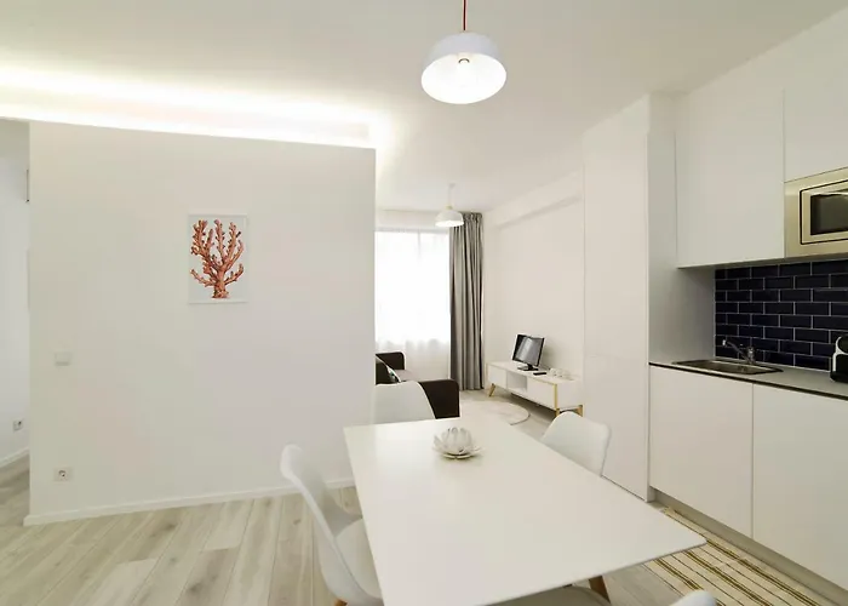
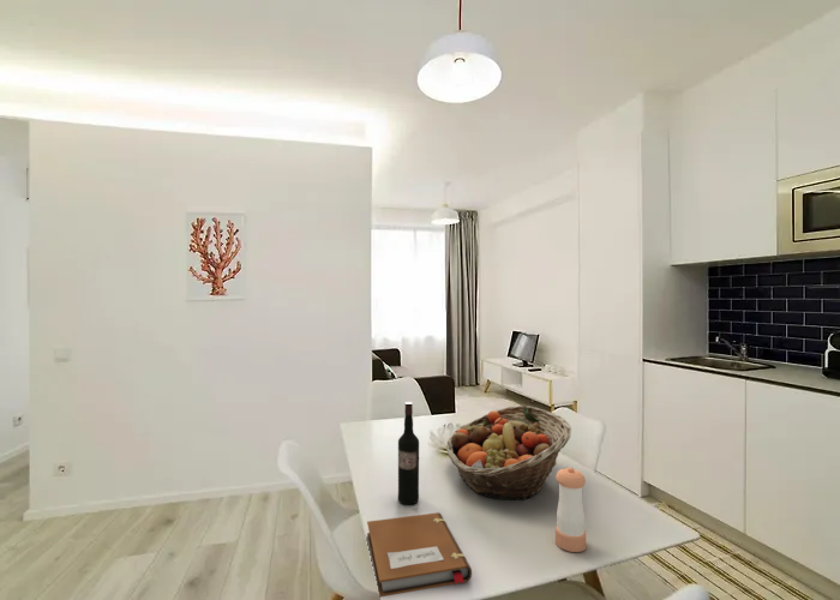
+ notebook (415, 550)
+ pepper shaker (570, 505)
+ fruit basket (505, 446)
+ wine bottle (408, 451)
